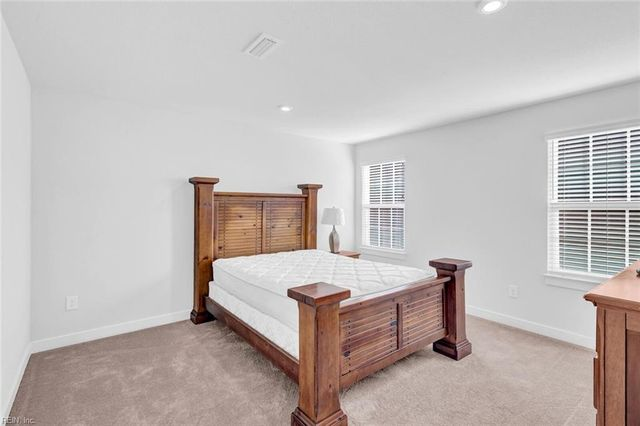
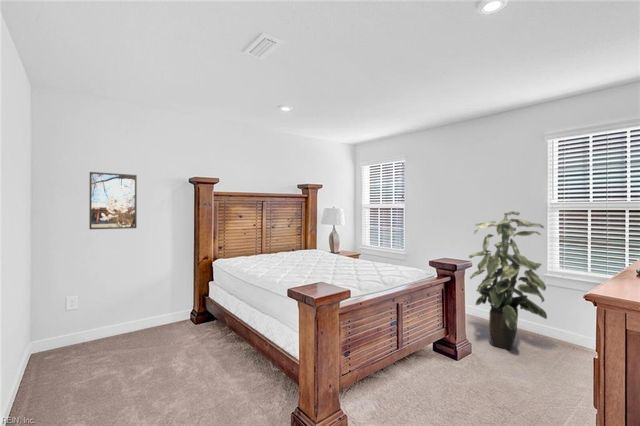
+ indoor plant (507, 280)
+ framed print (113, 201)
